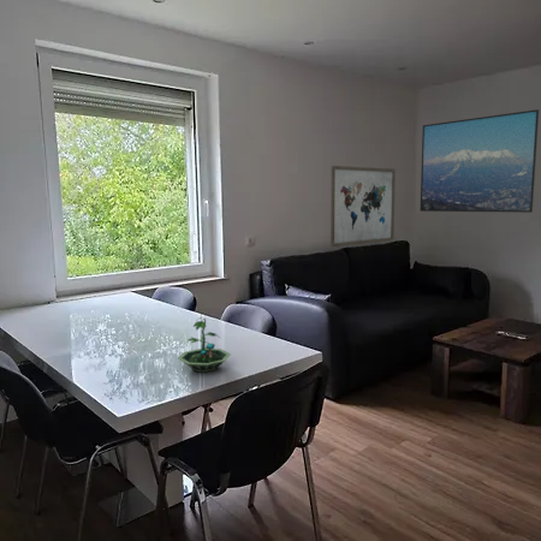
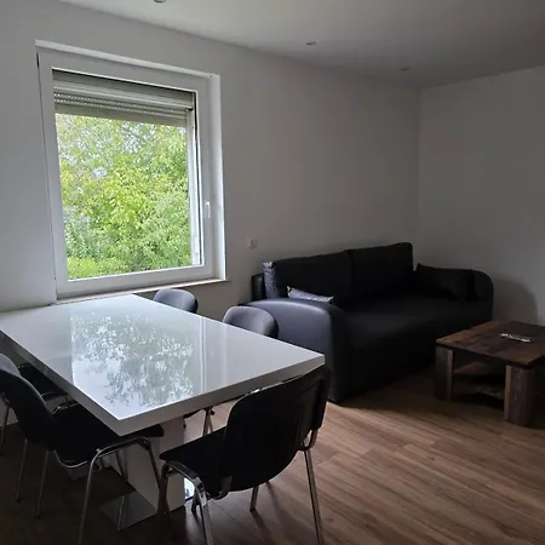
- wall art (364, 206)
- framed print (472, 165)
- terrarium (203, 328)
